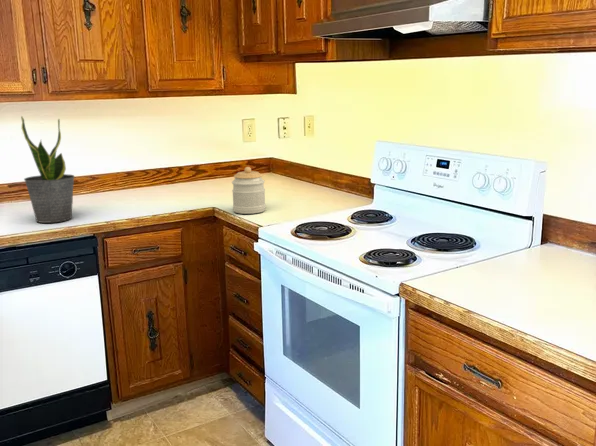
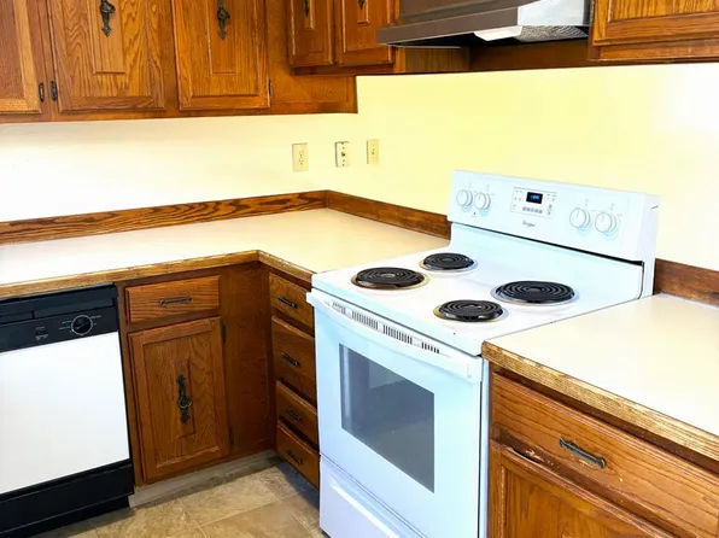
- potted plant (48, 168)
- jar (248, 189)
